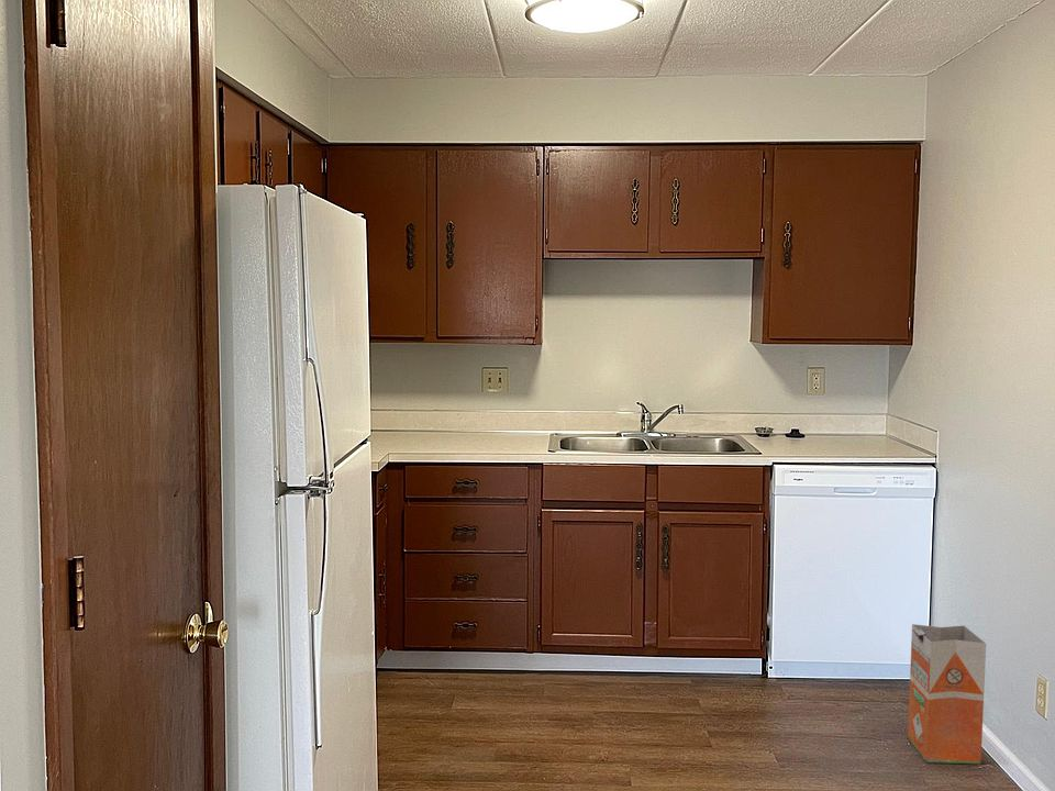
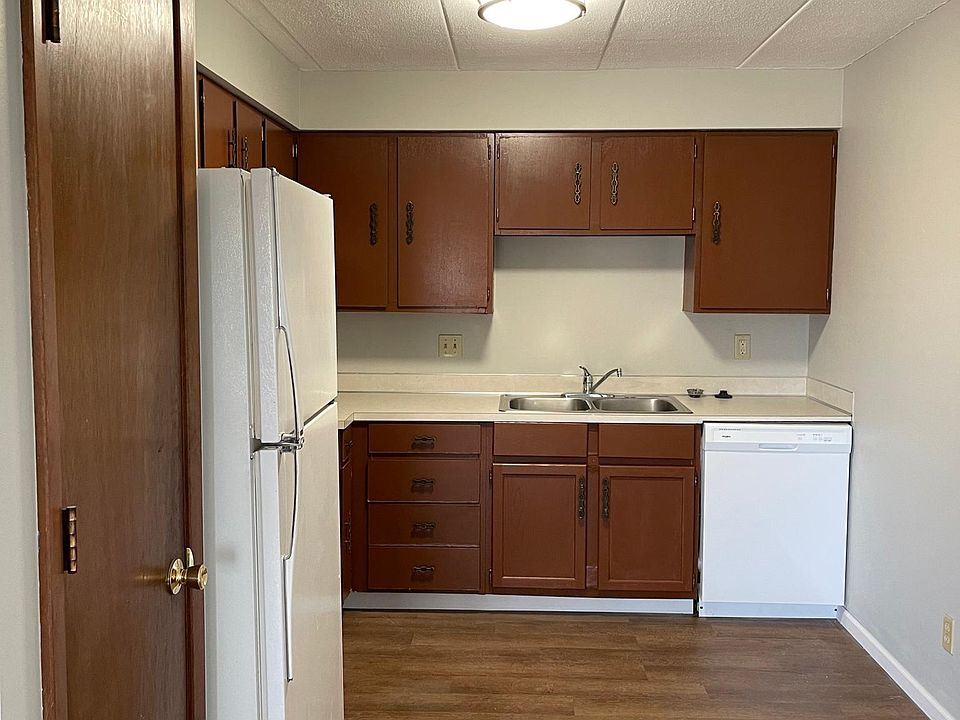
- waste bin (941, 689)
